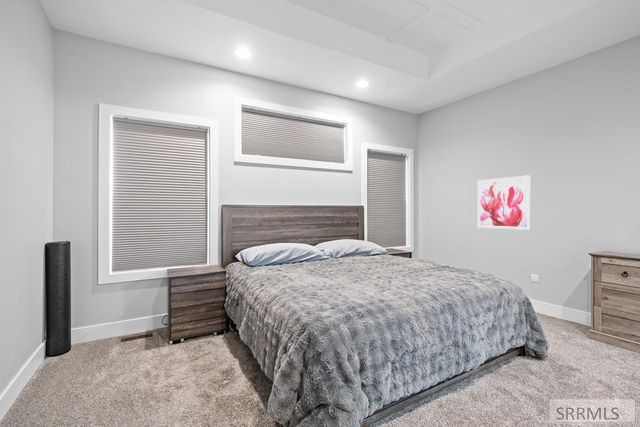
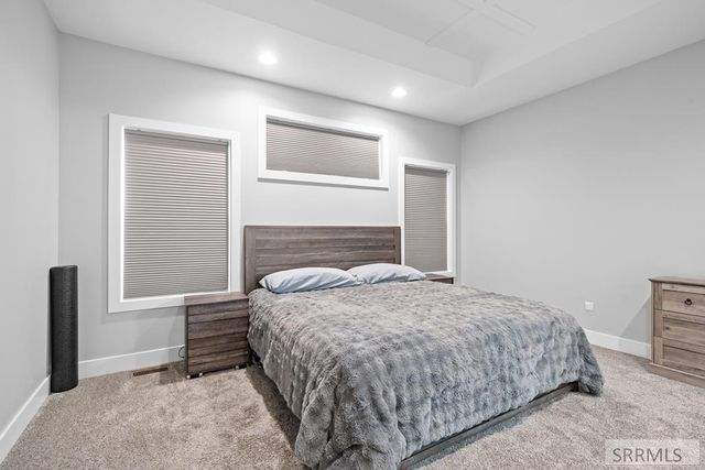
- wall art (502, 203)
